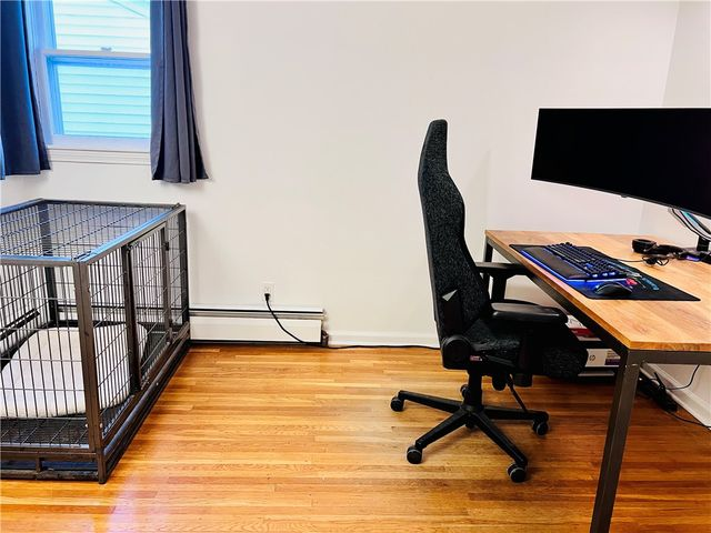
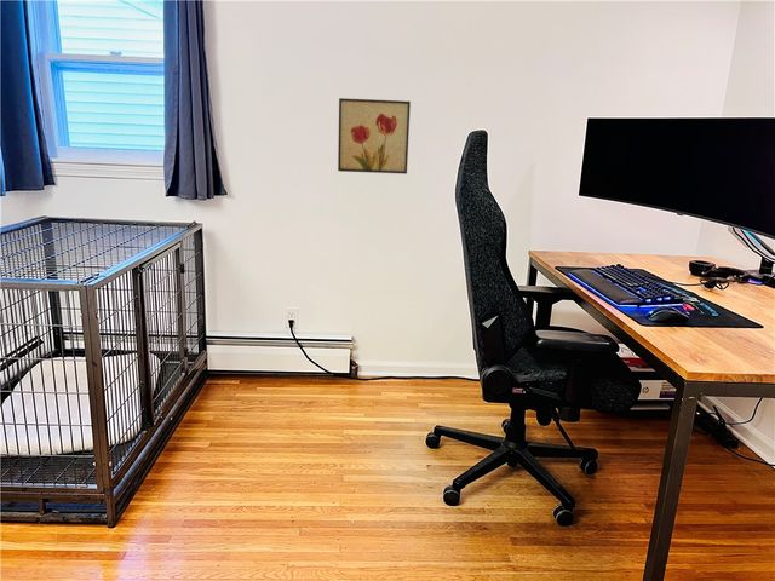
+ wall art (373, 137)
